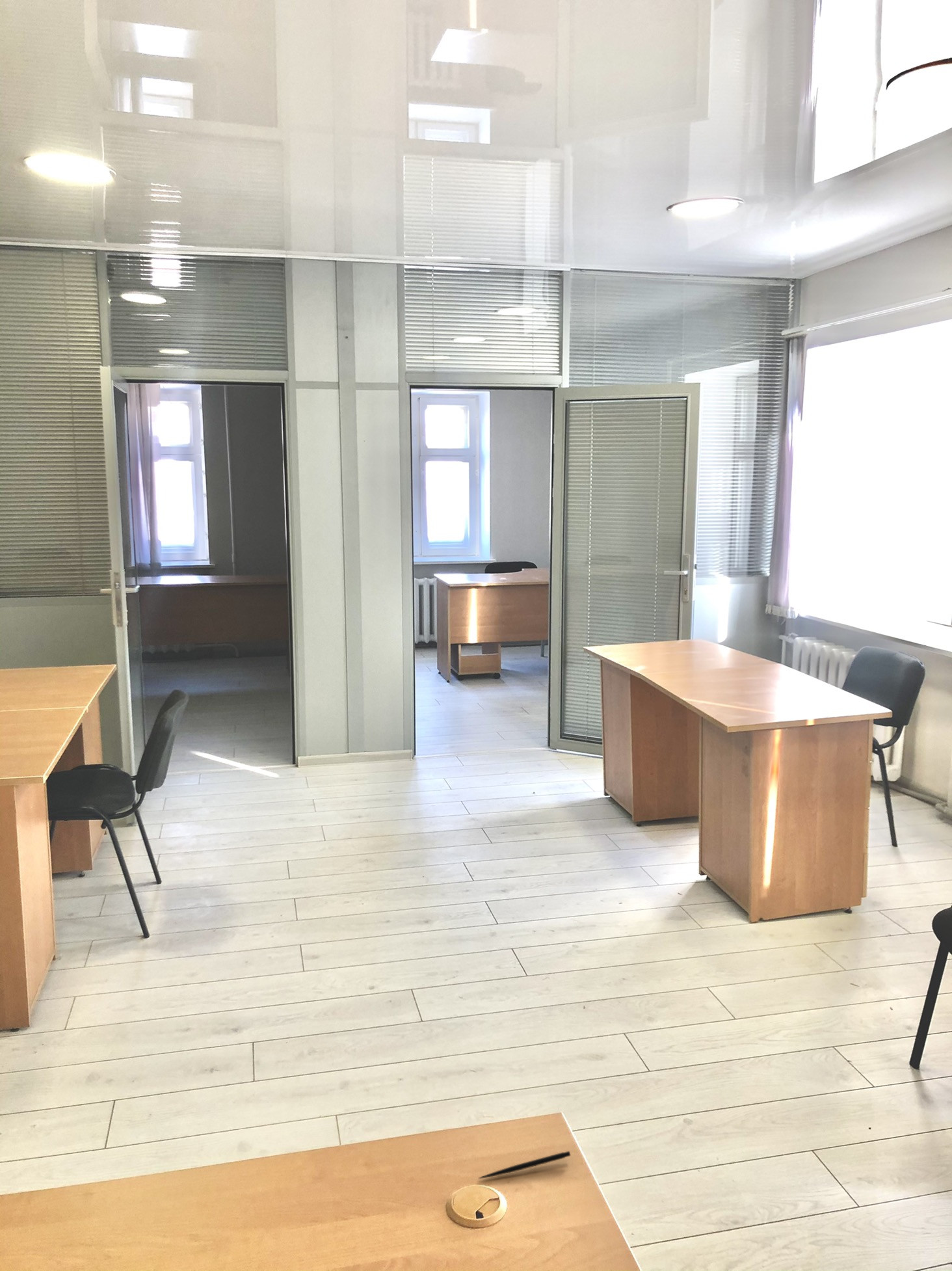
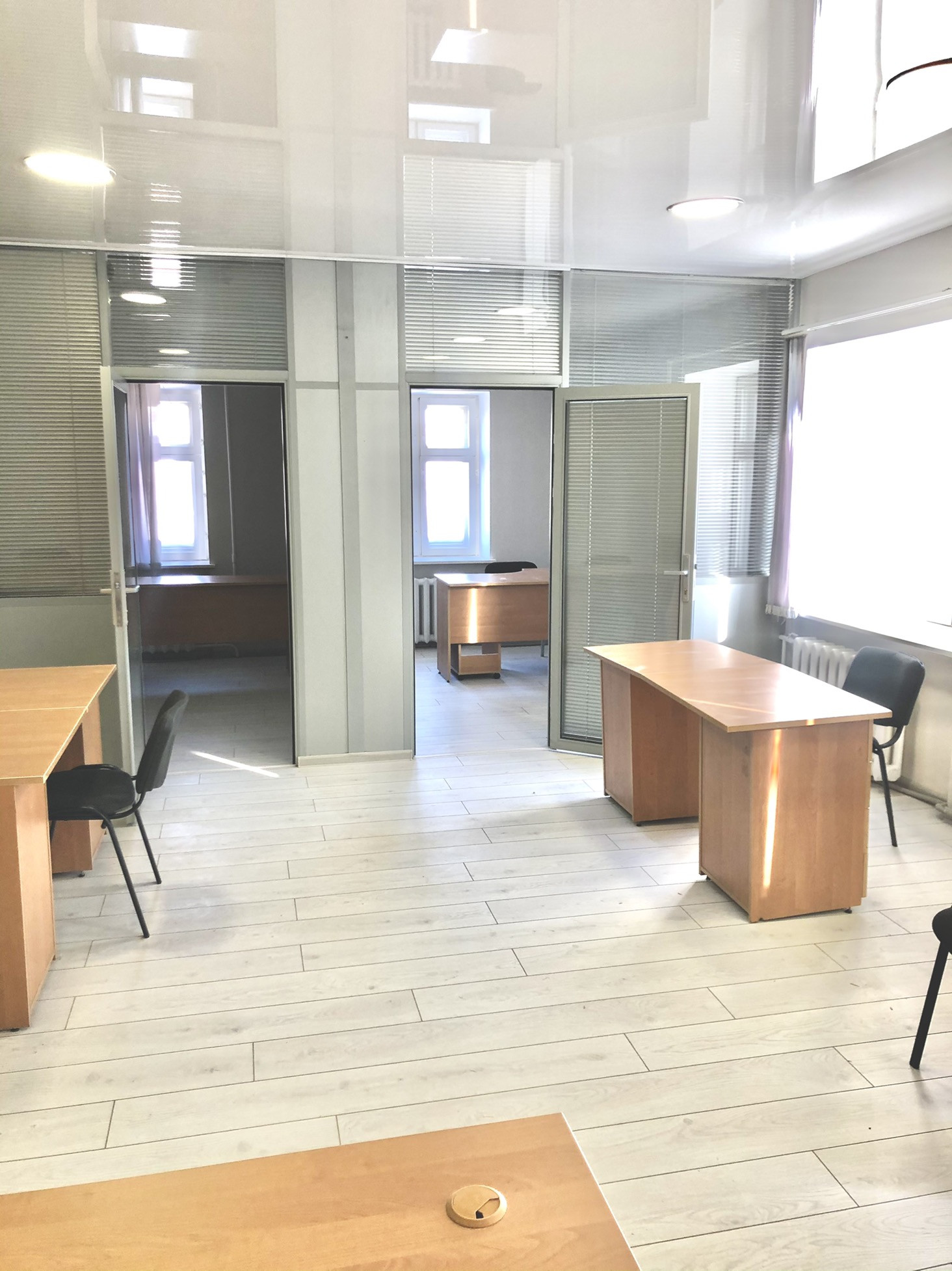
- pen (524, 1164)
